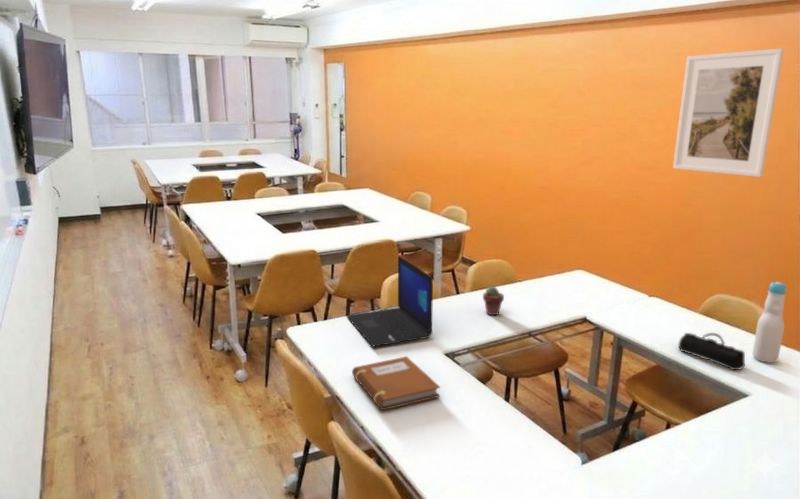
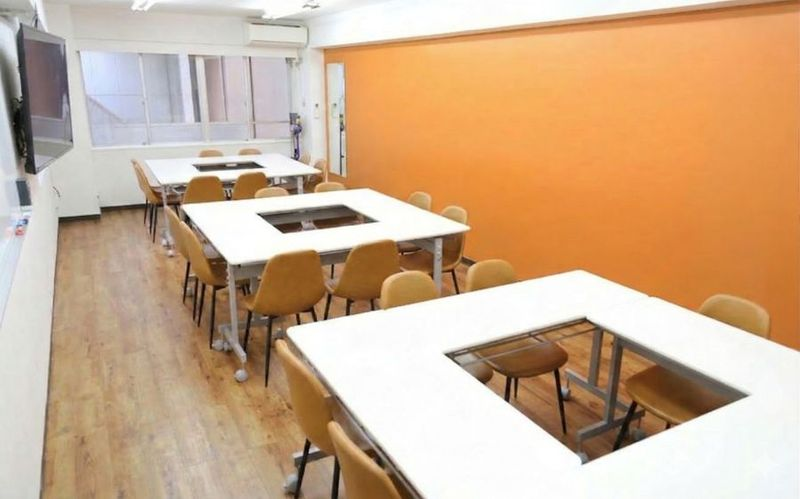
- bottle (771, 321)
- potted succulent (493, 299)
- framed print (723, 114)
- notebook (393, 380)
- laptop (390, 308)
- pencil case (711, 346)
